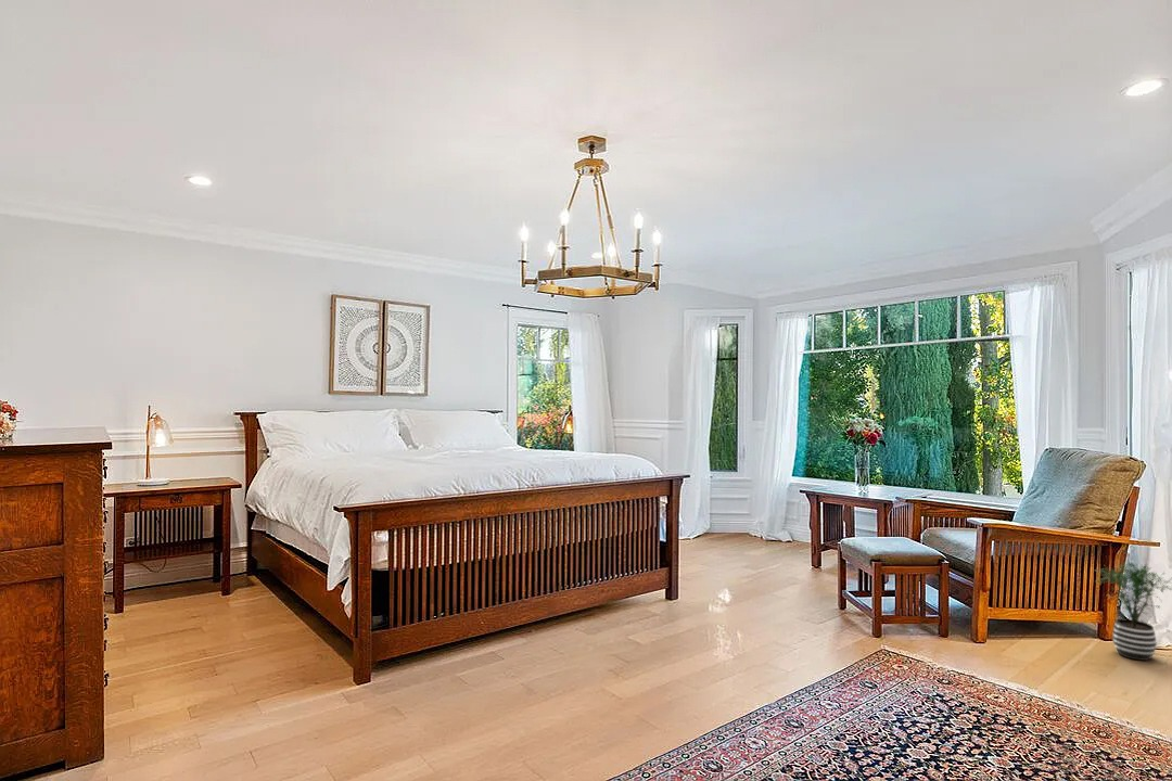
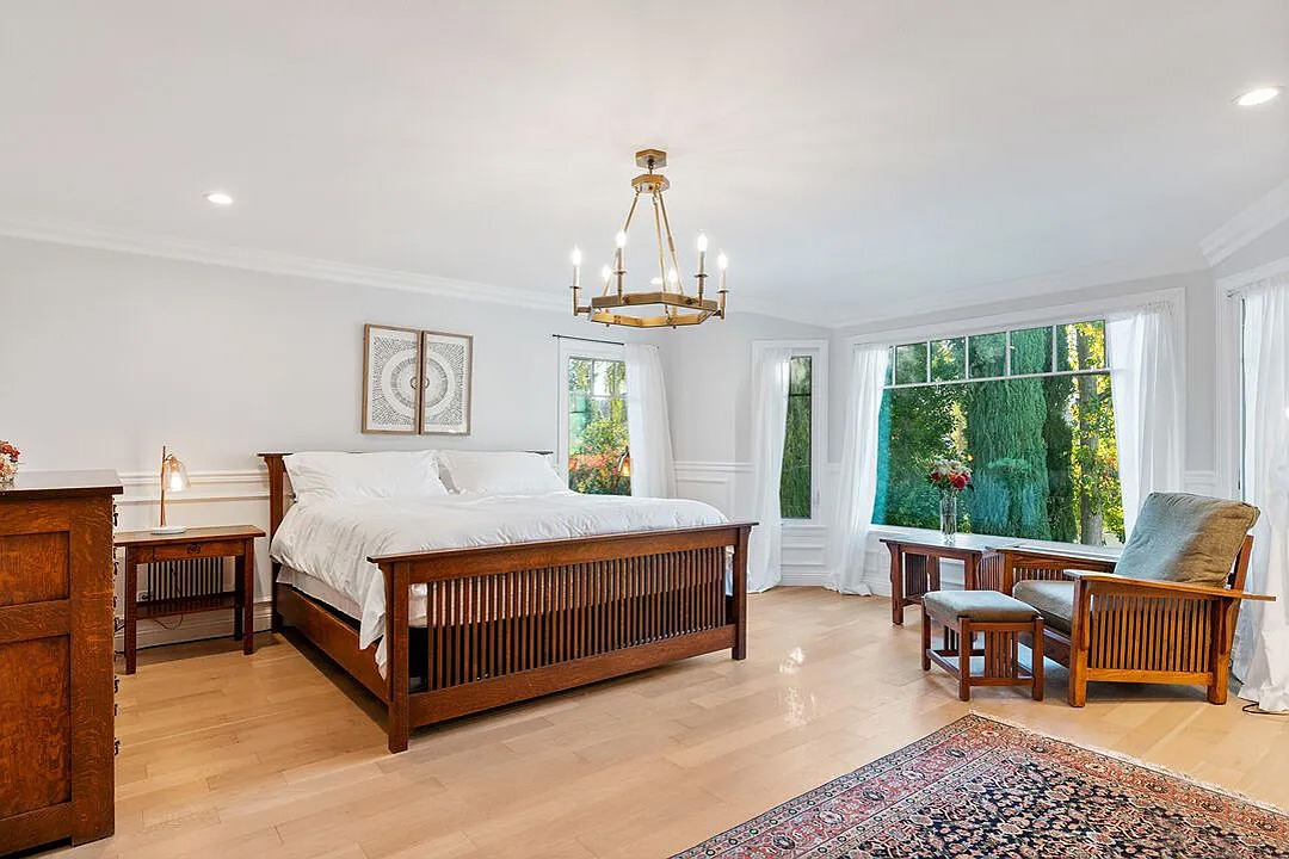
- potted plant (1131, 607)
